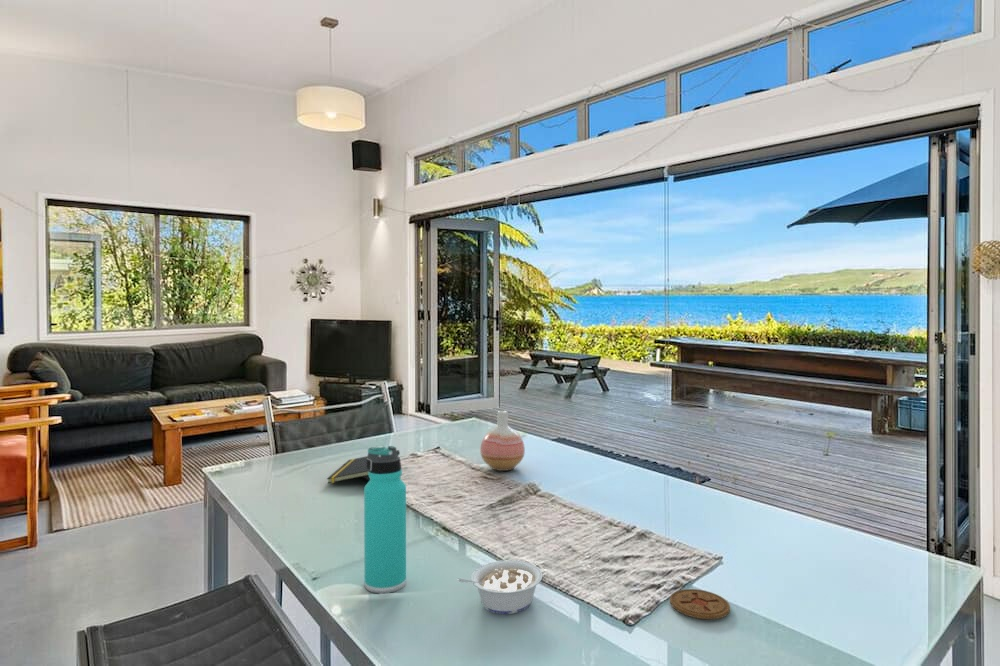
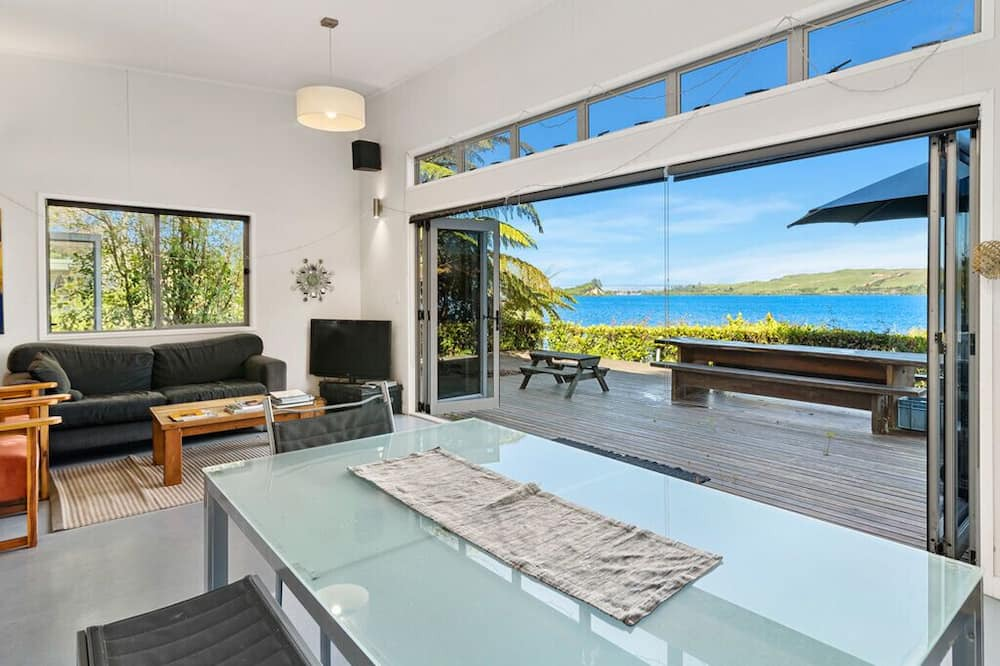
- vase (502, 440)
- legume (505, 587)
- thermos bottle (385, 516)
- notepad (365, 465)
- coaster (699, 603)
